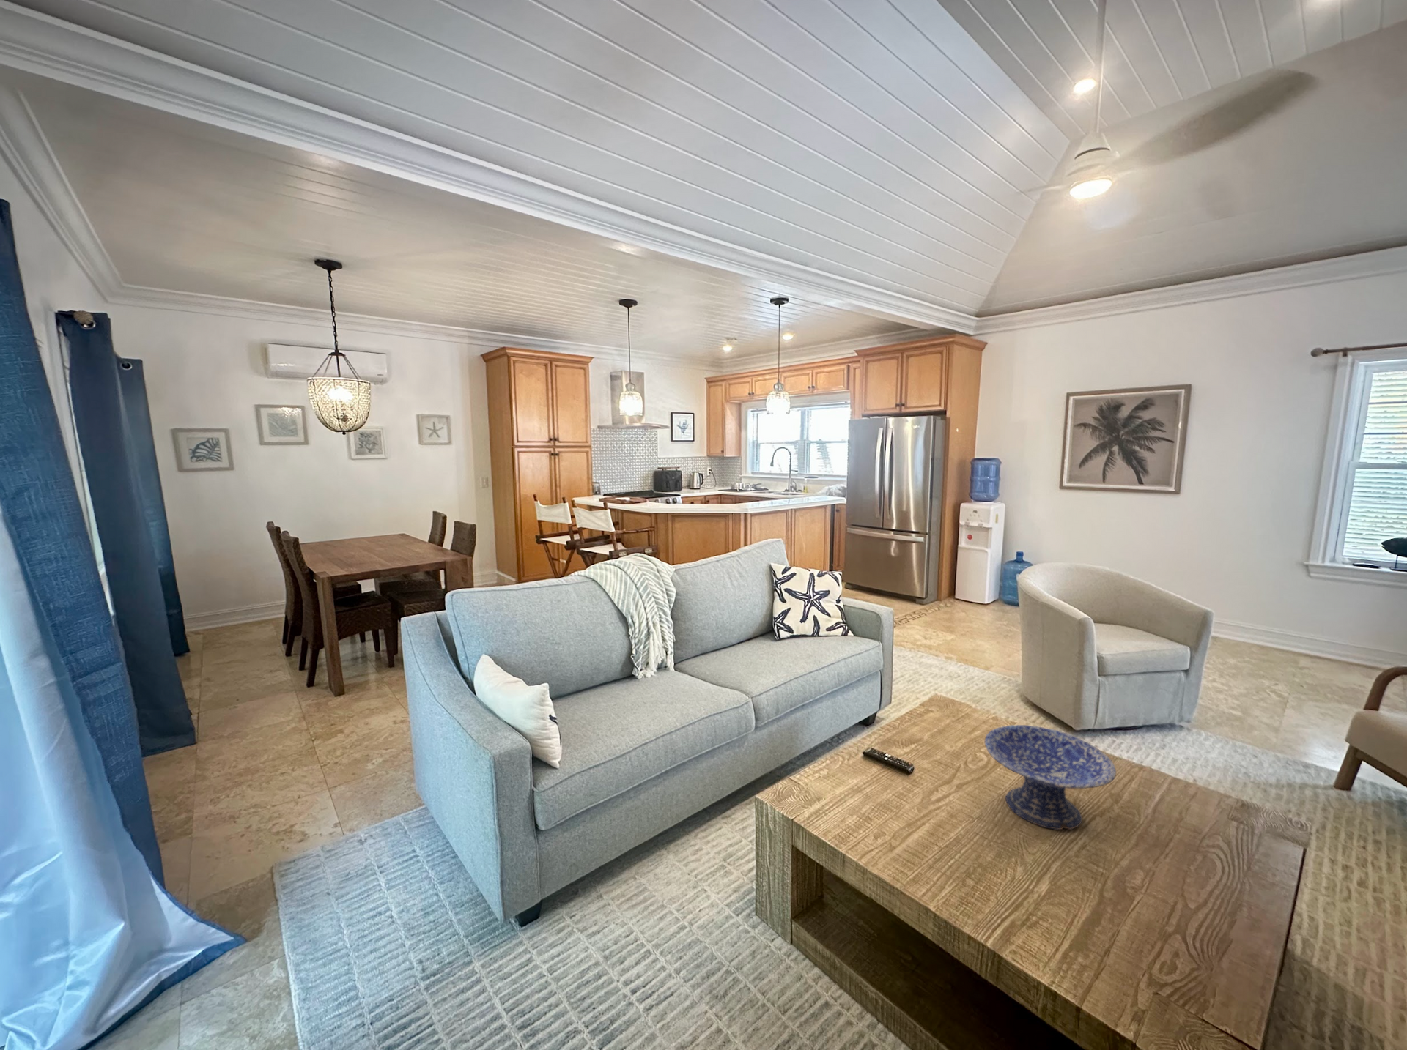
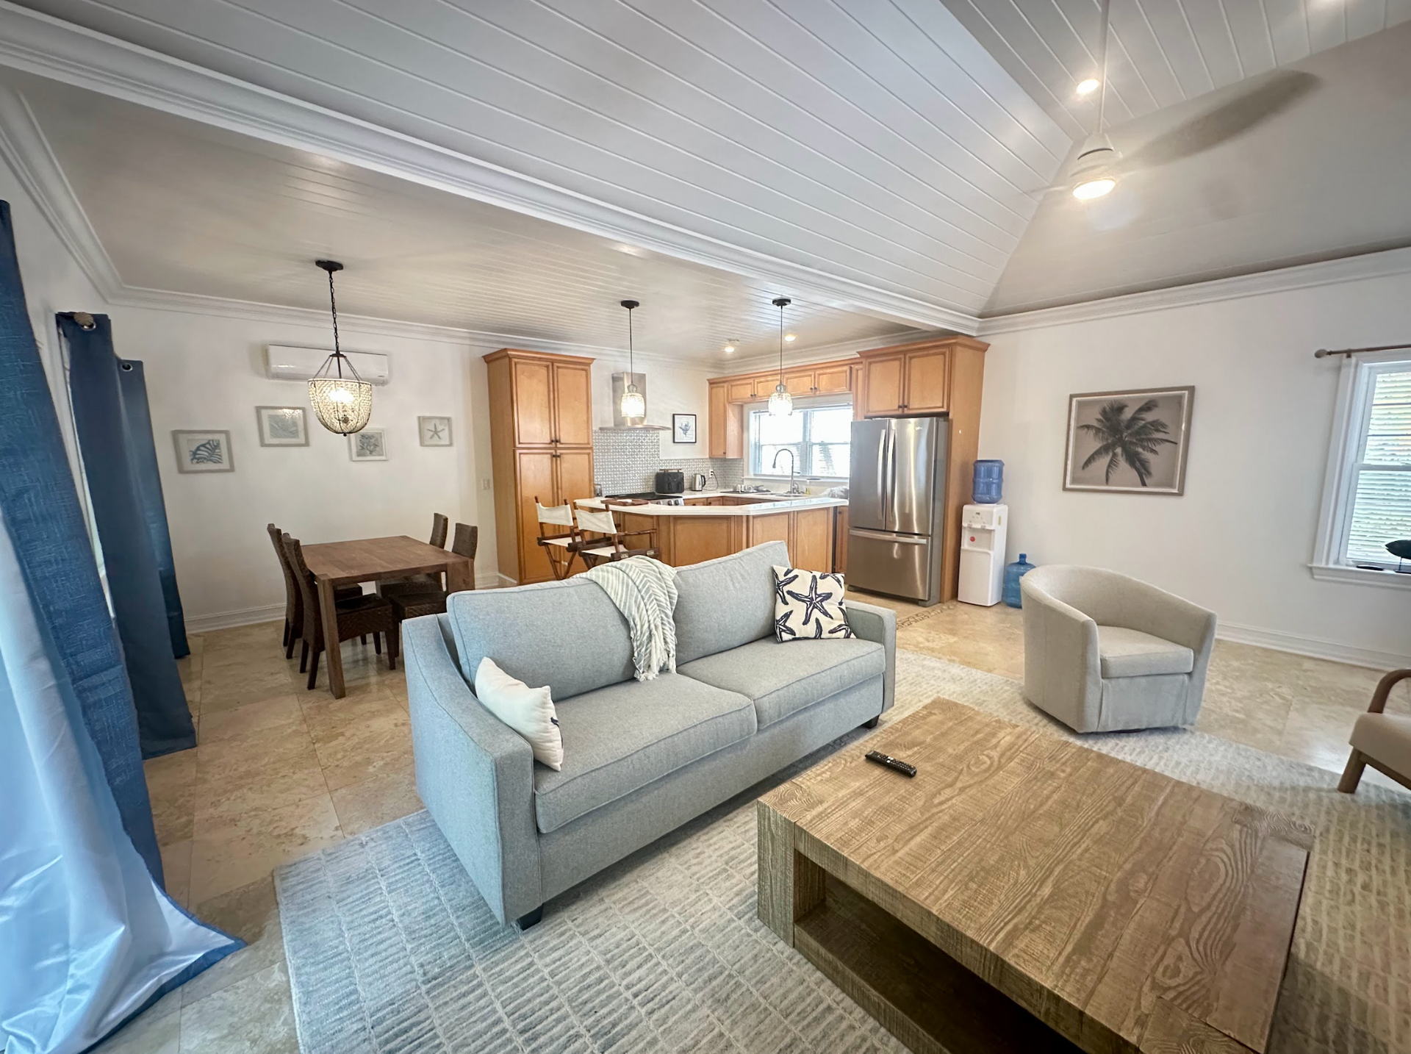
- decorative bowl (1044, 780)
